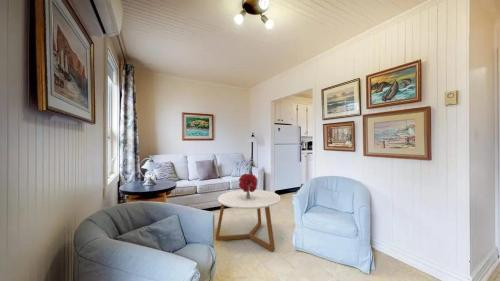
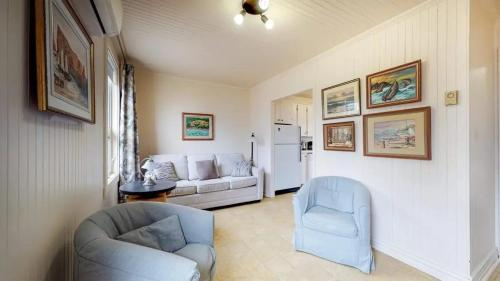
- bouquet (248, 186)
- coffee table (258, 217)
